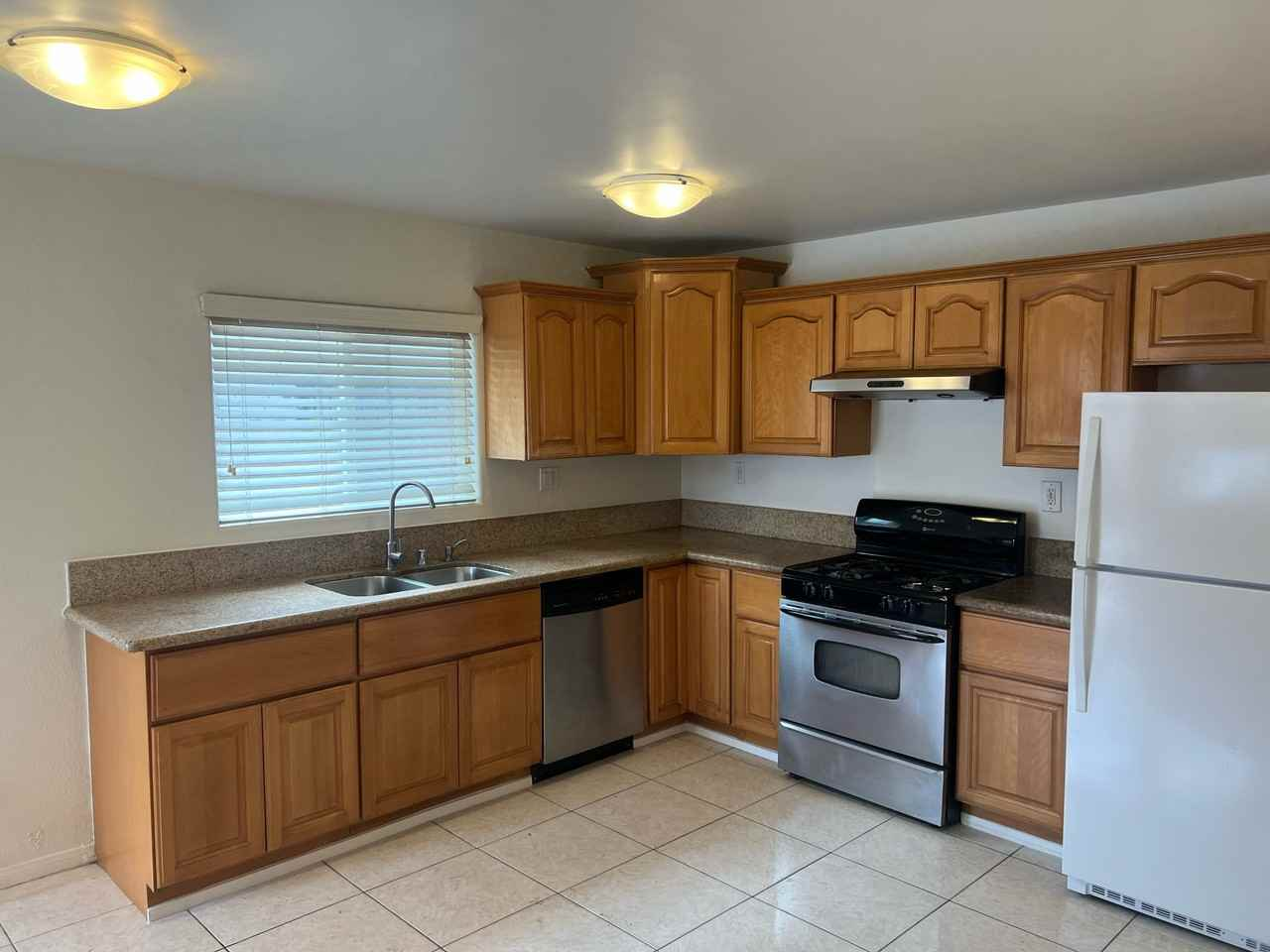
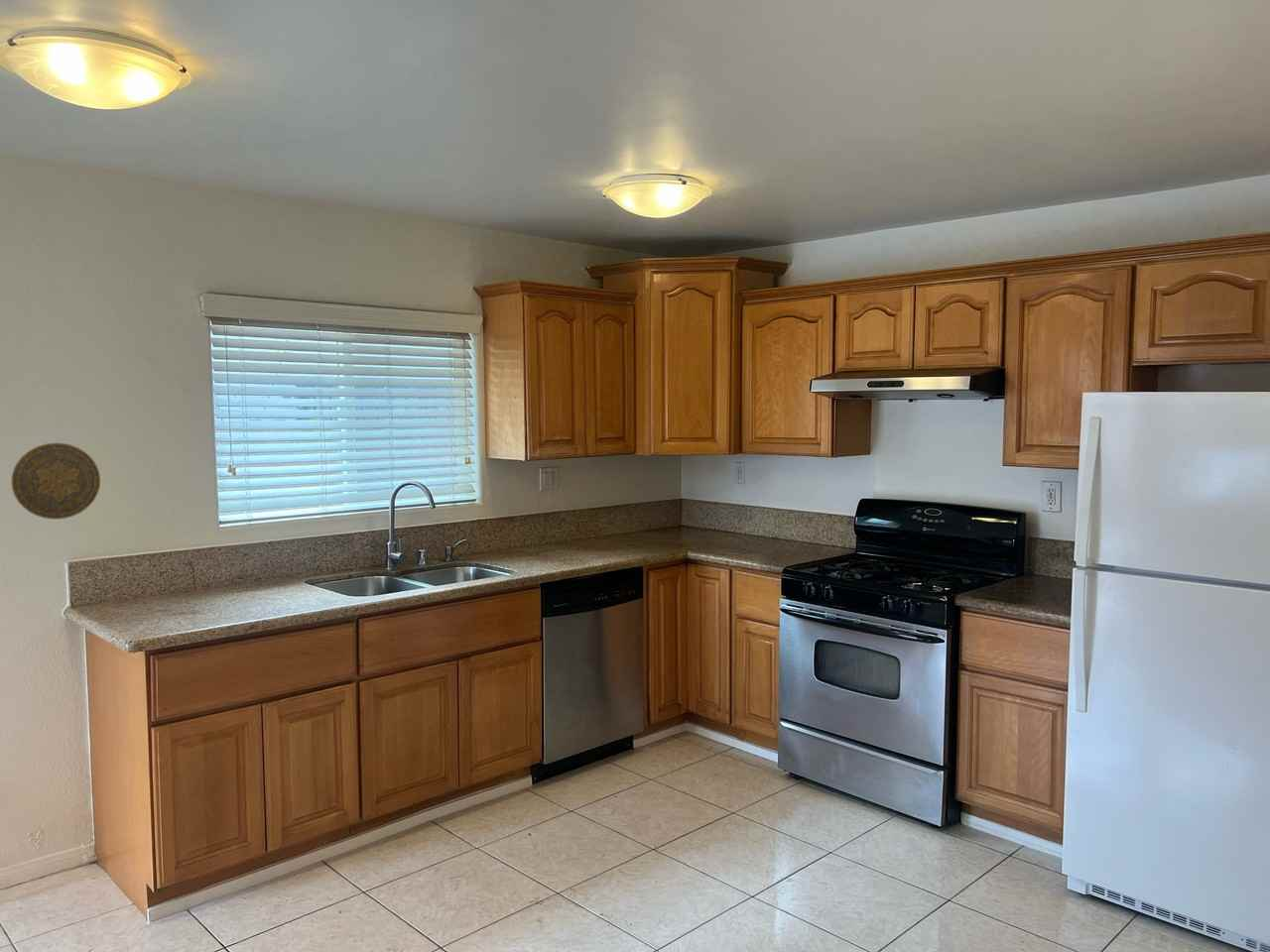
+ decorative plate (58, 481)
